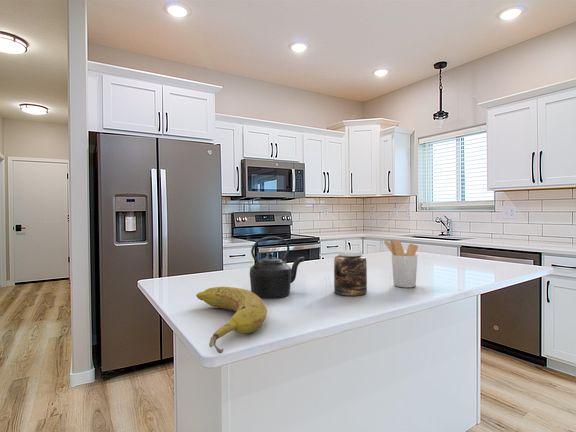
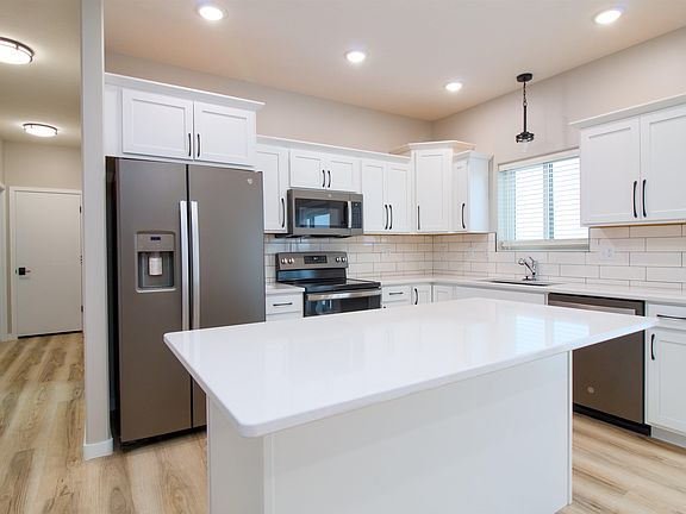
- fruit (228, 308)
- kettle (279, 264)
- utensil holder (400, 261)
- jar (350, 271)
